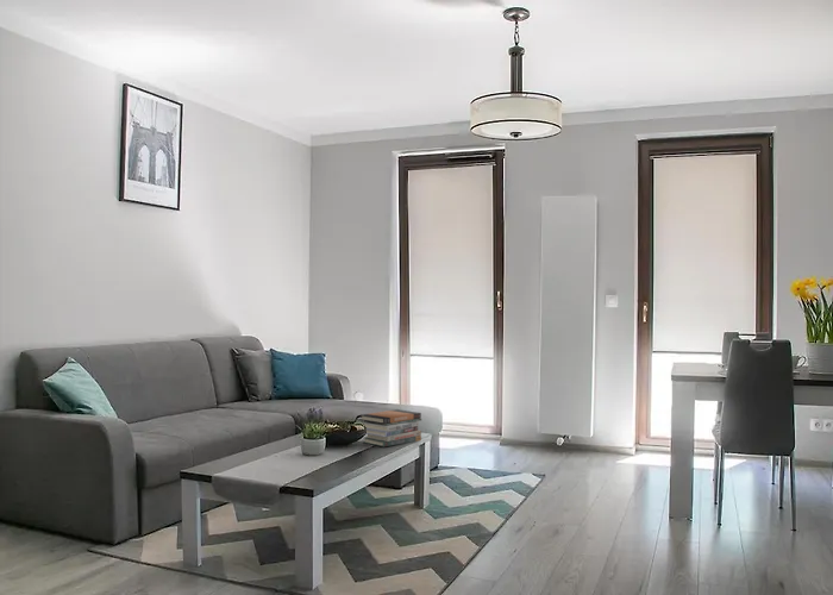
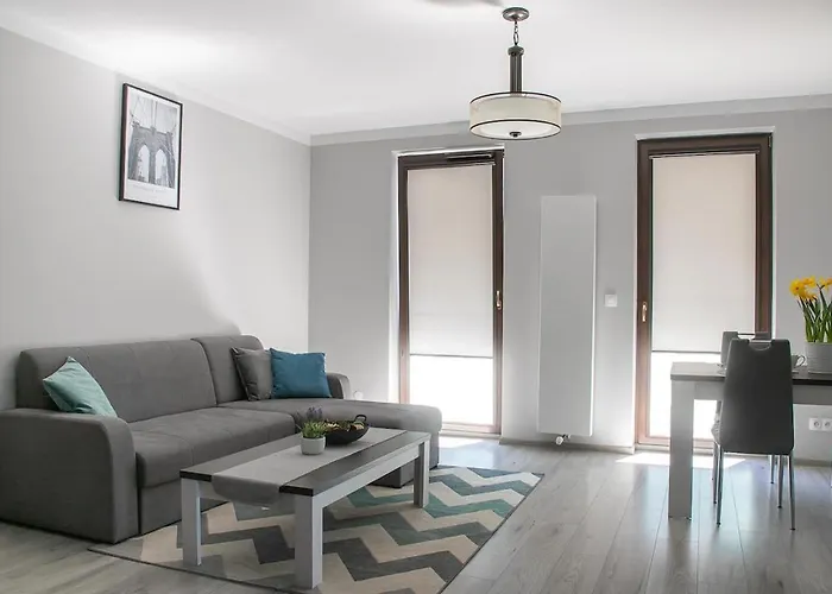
- book stack (390, 427)
